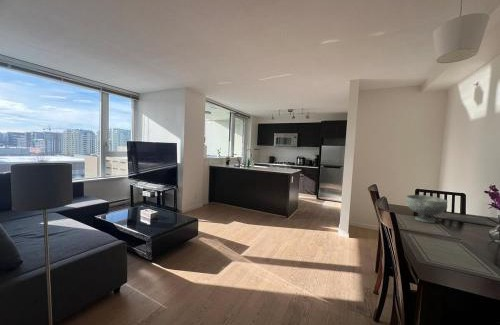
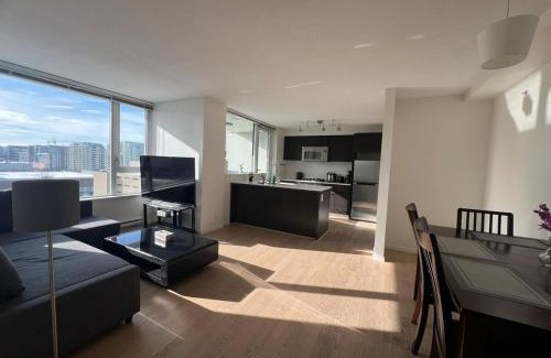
- decorative bowl (425, 209)
